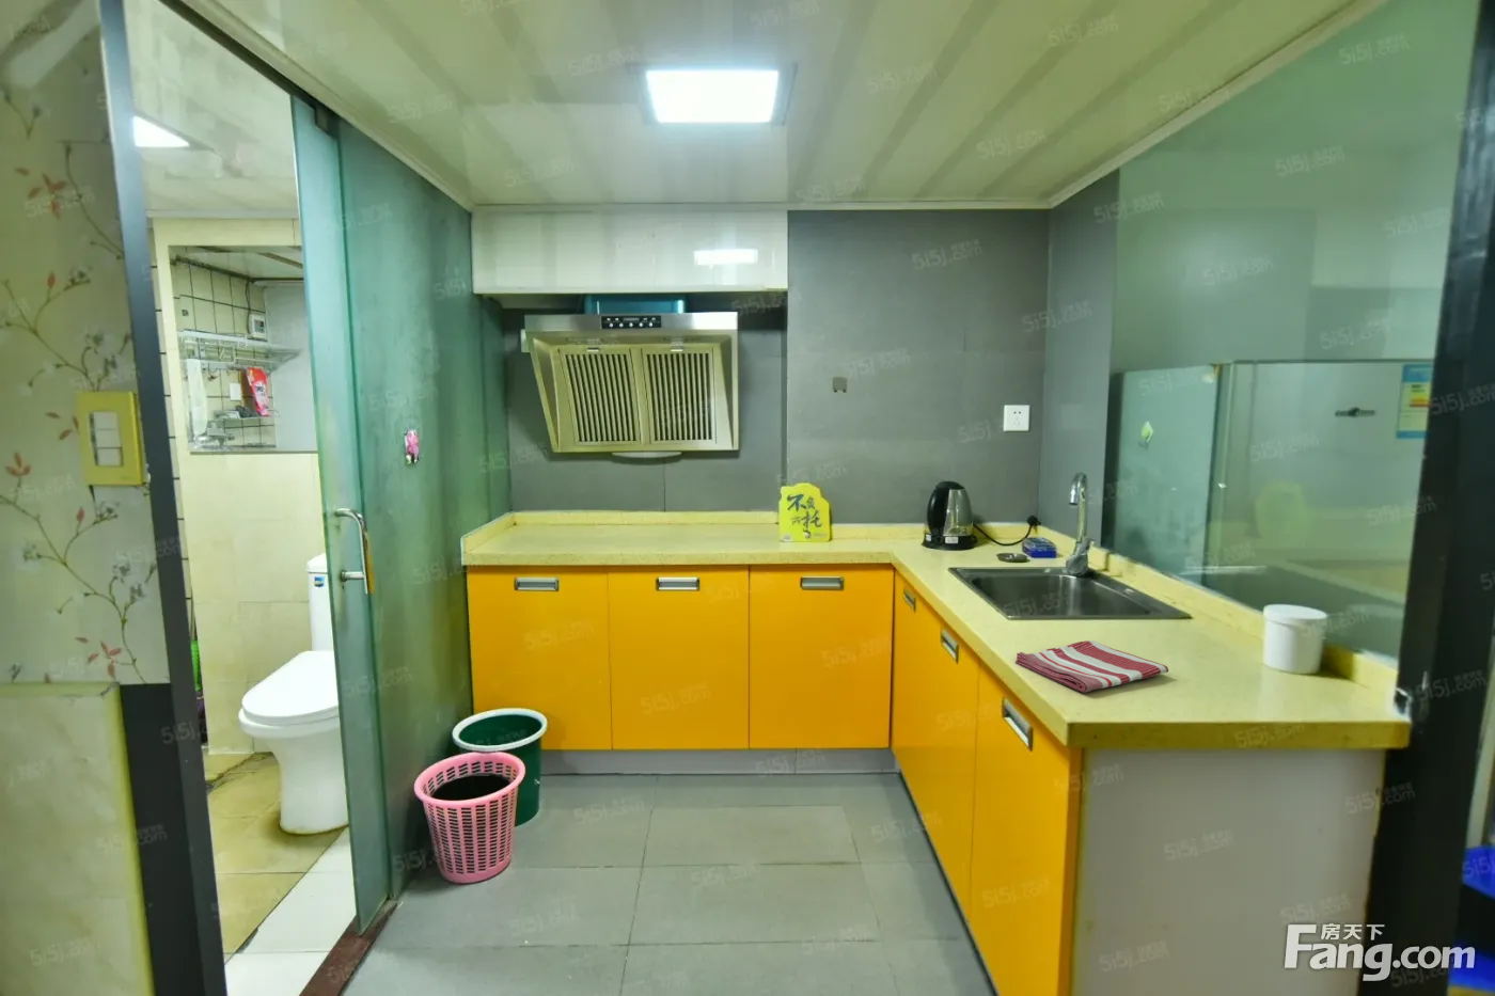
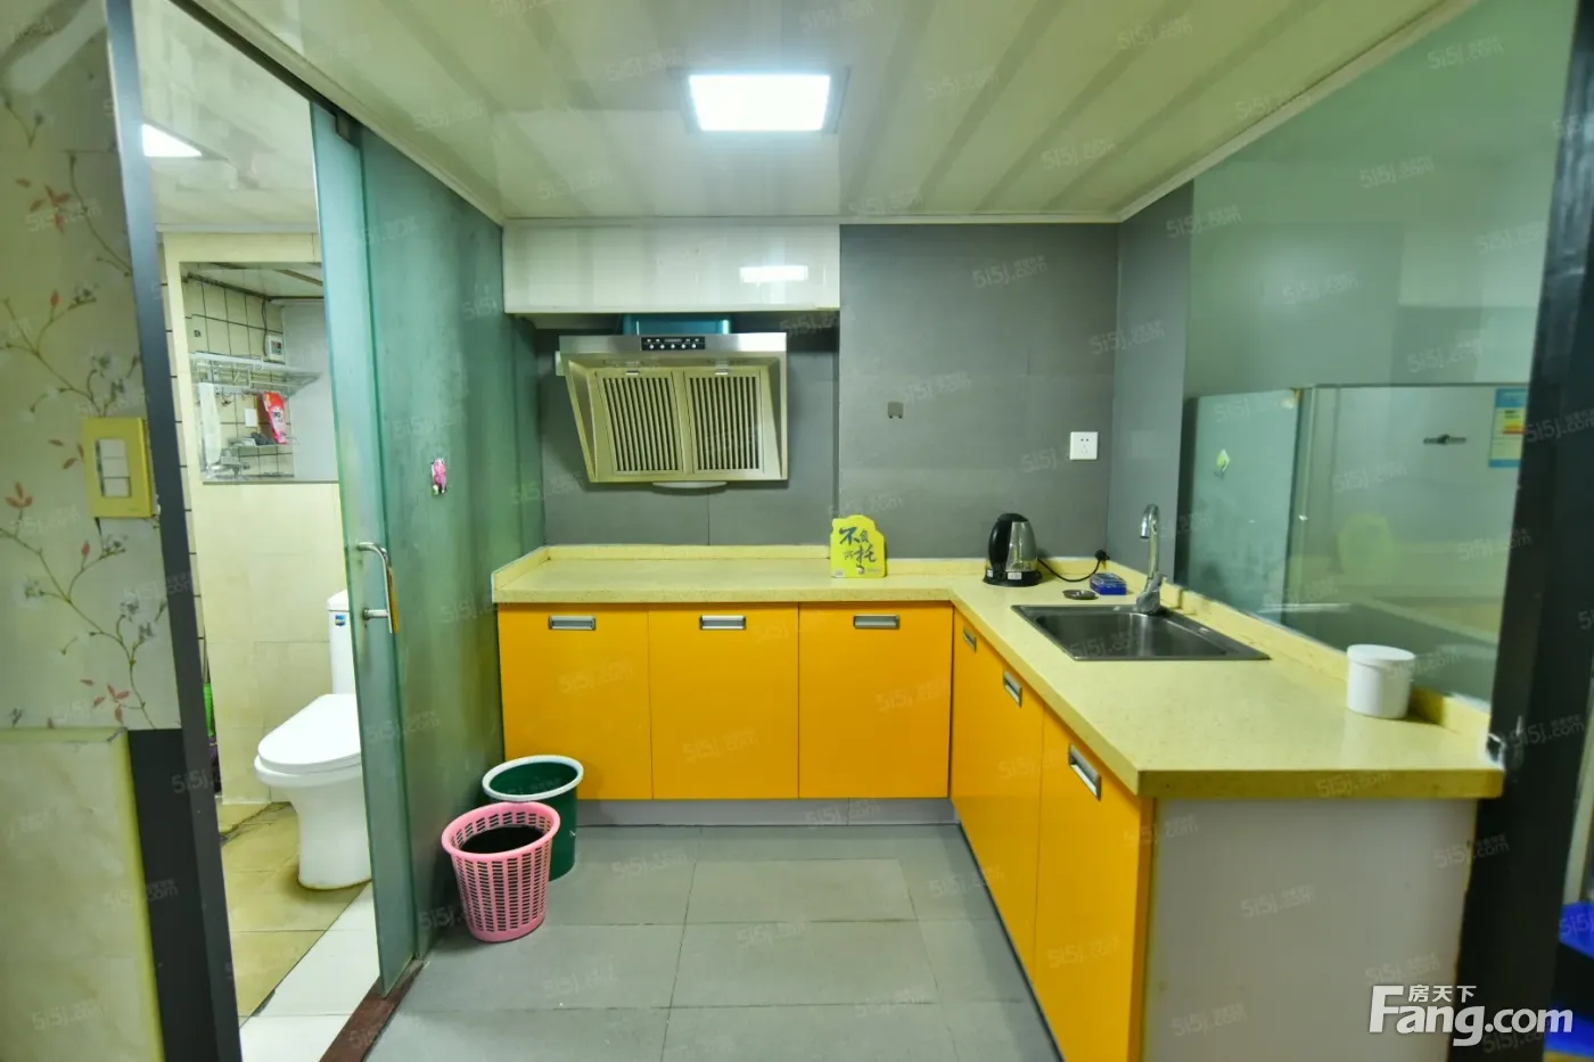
- dish towel (1089, 663)
